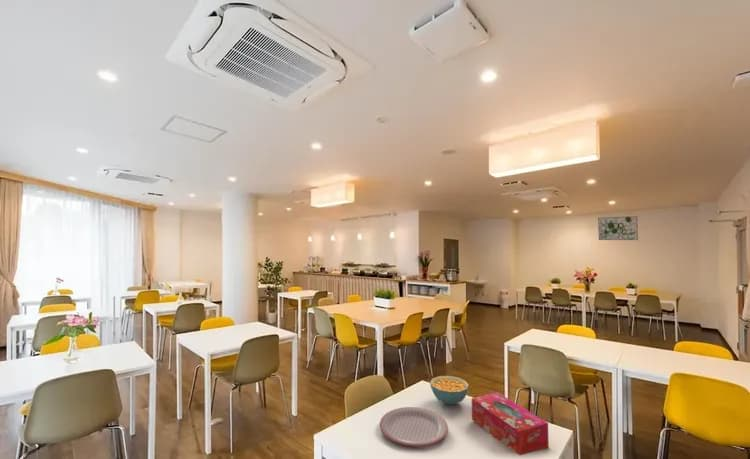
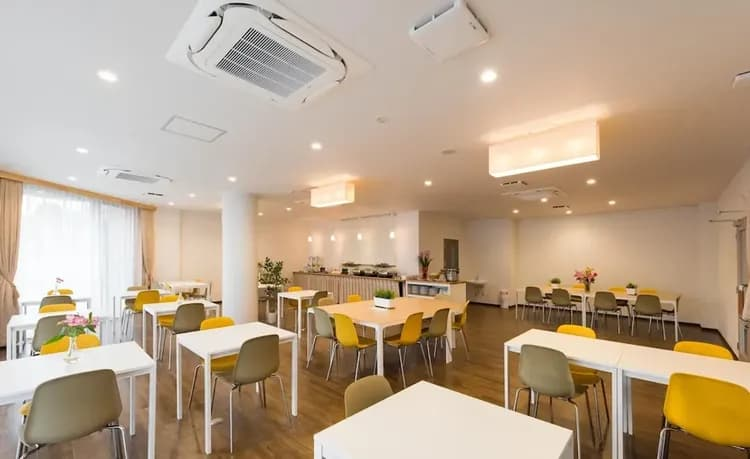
- wall art (617, 228)
- tissue box (507, 421)
- plate (413, 426)
- cereal bowl (449, 392)
